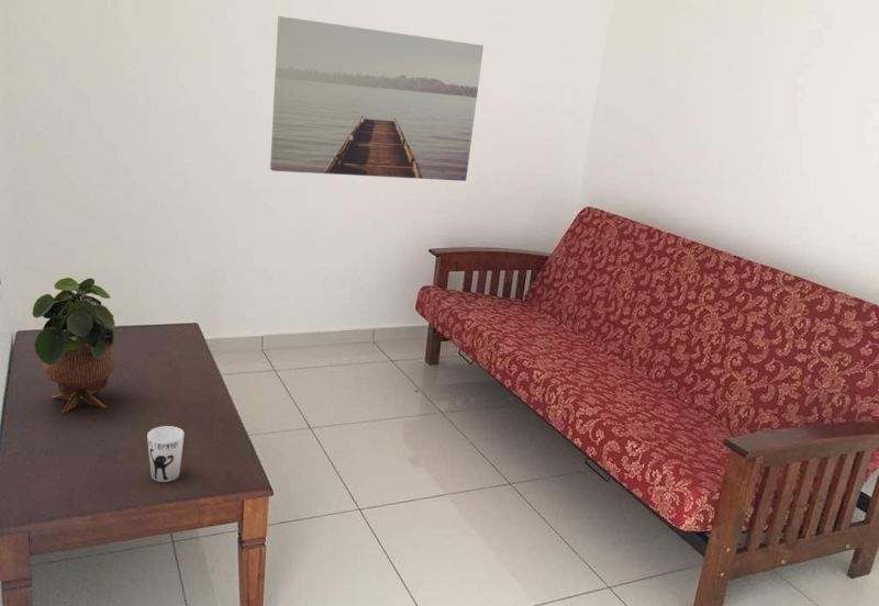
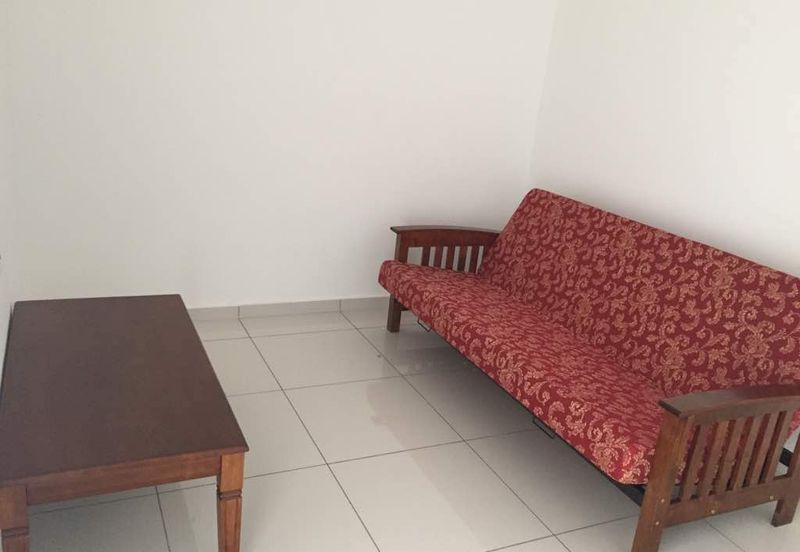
- potted plant (75, 341)
- wall art (379, 105)
- cup (165, 454)
